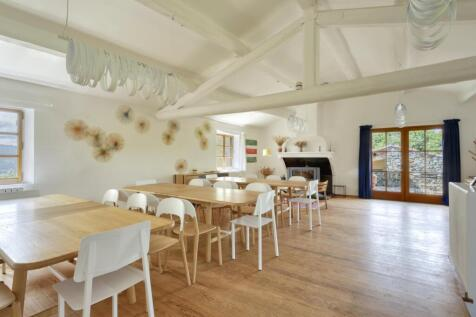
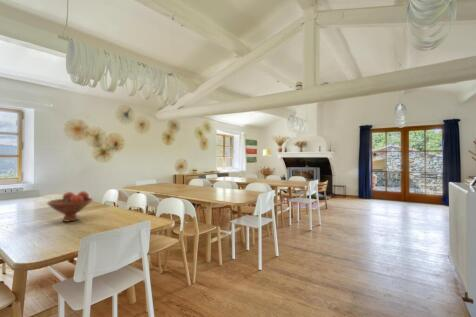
+ fruit bowl (70, 206)
